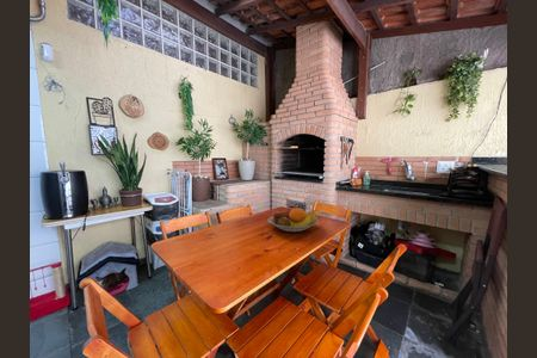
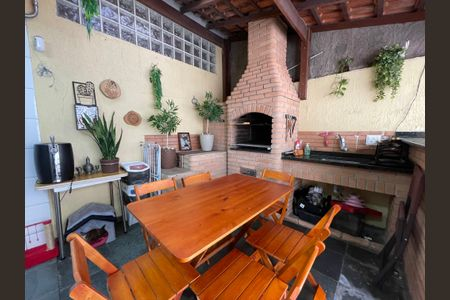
- fruit bowl (292, 217)
